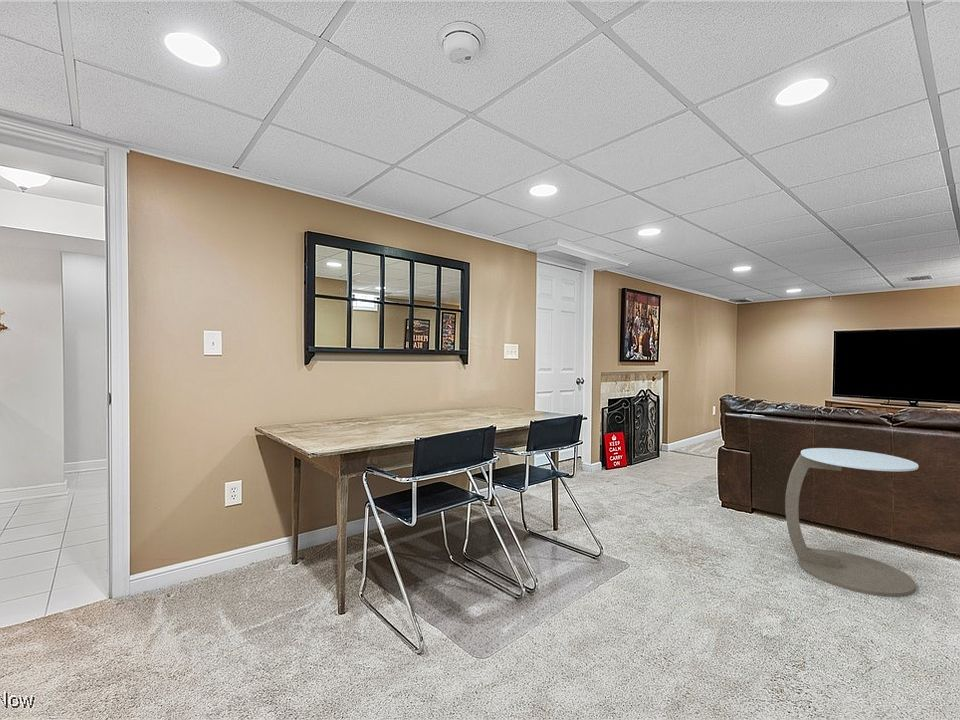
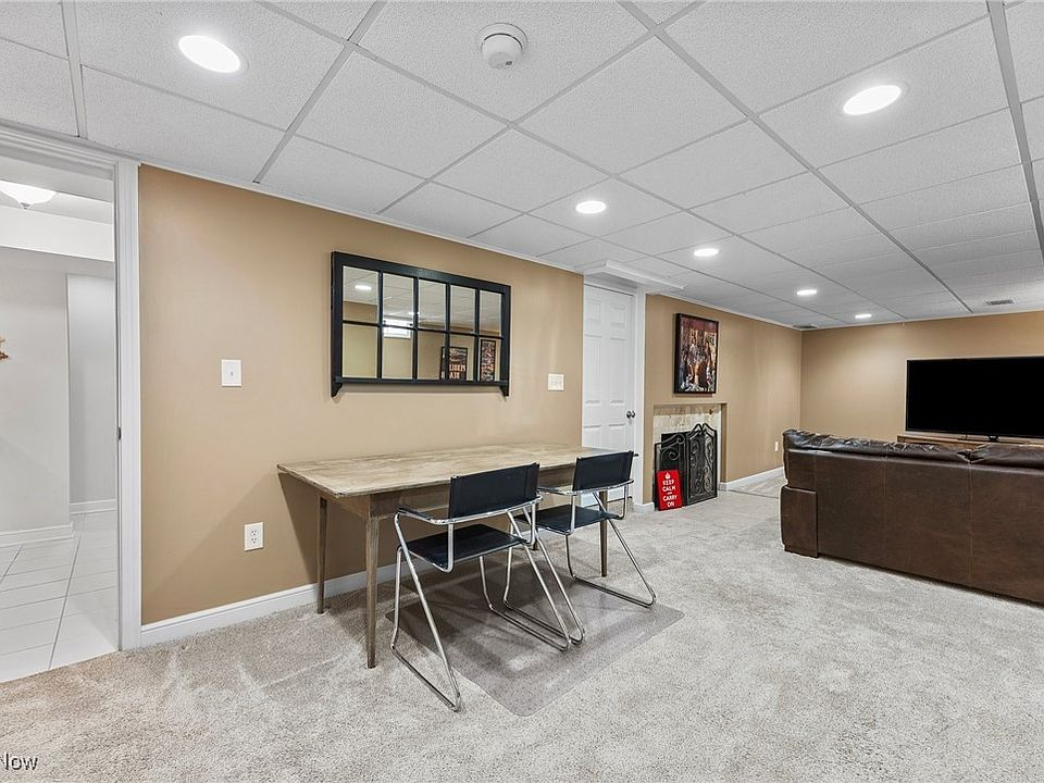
- side table (839, 551)
